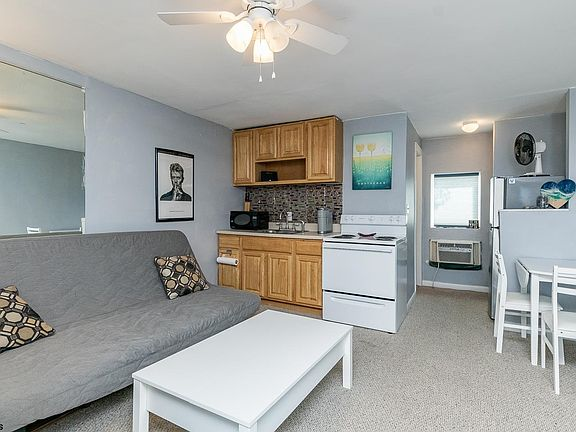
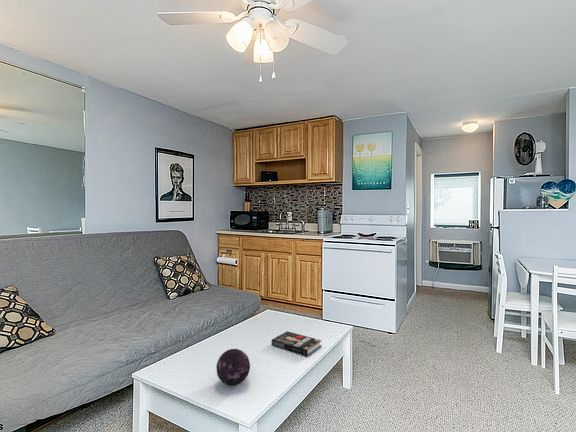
+ decorative orb (233, 366)
+ book (296, 342)
